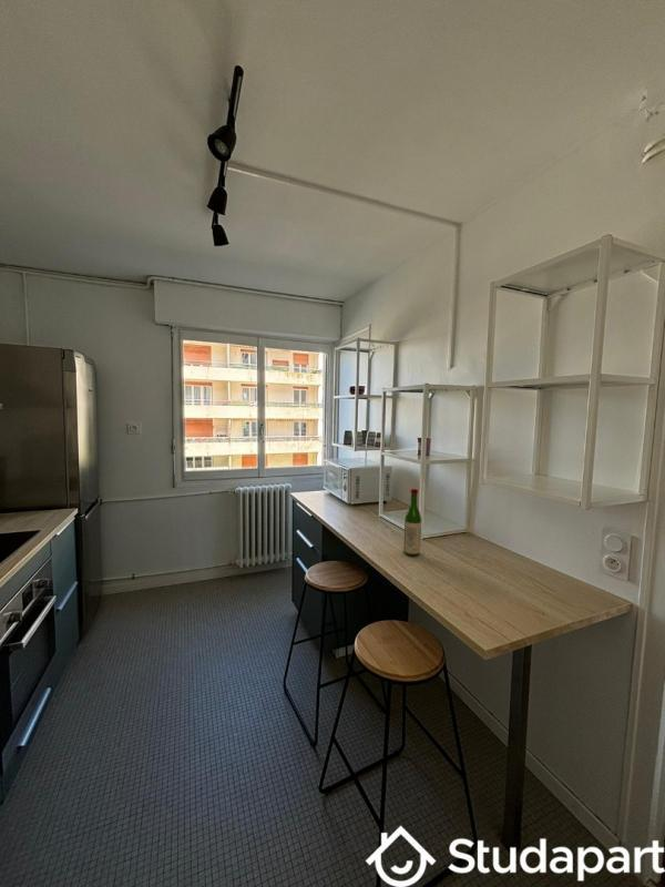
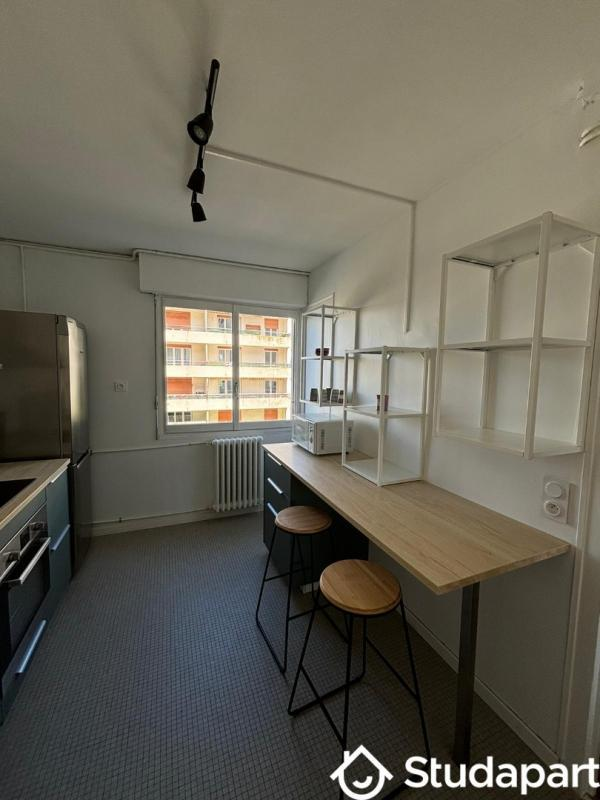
- wine bottle (412, 521)
